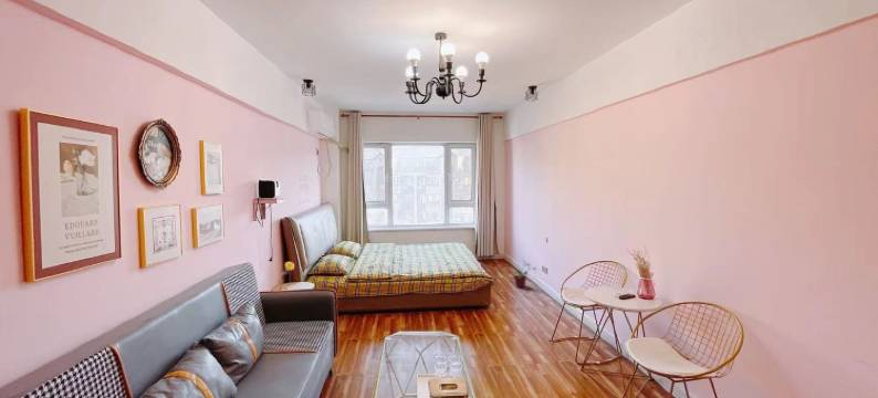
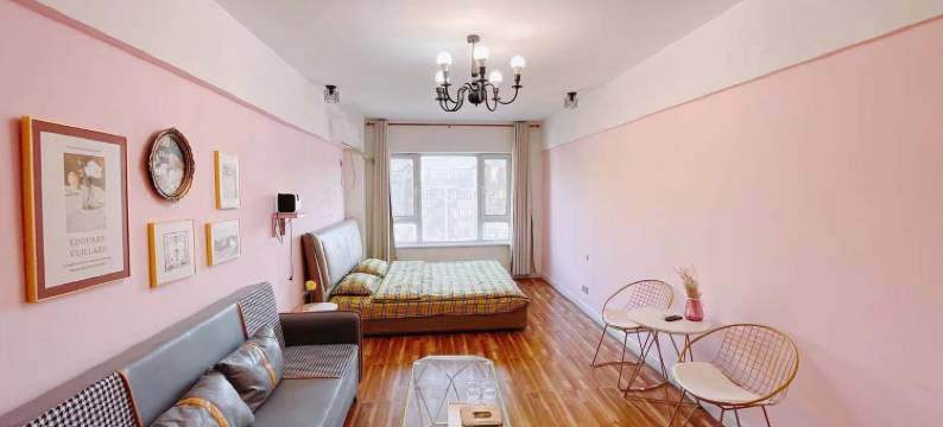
- potted plant (525, 273)
